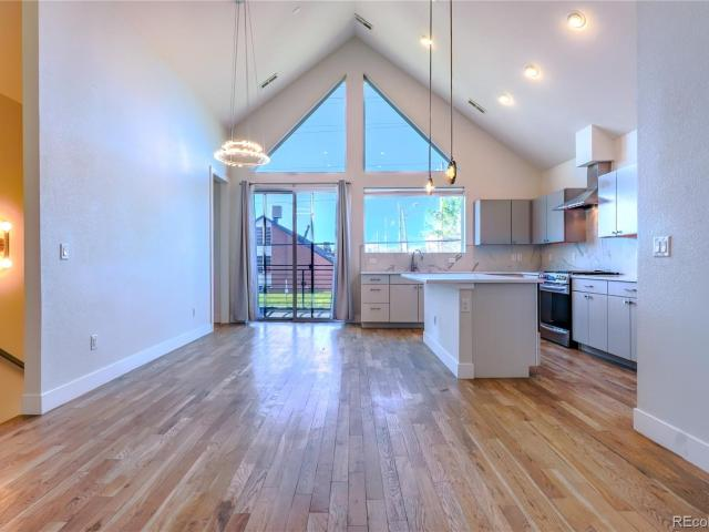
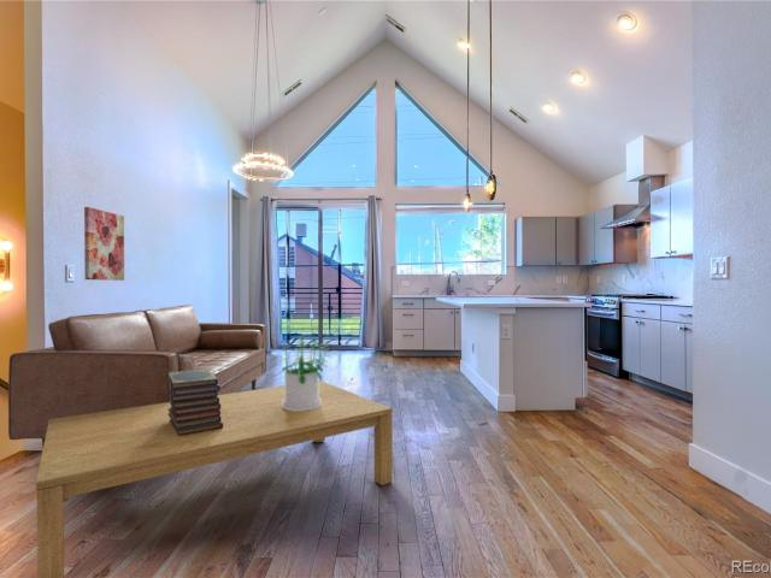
+ wall art (105, 246)
+ potted plant (305, 370)
+ coffee table (228, 452)
+ sofa (173, 362)
+ book stack (193, 399)
